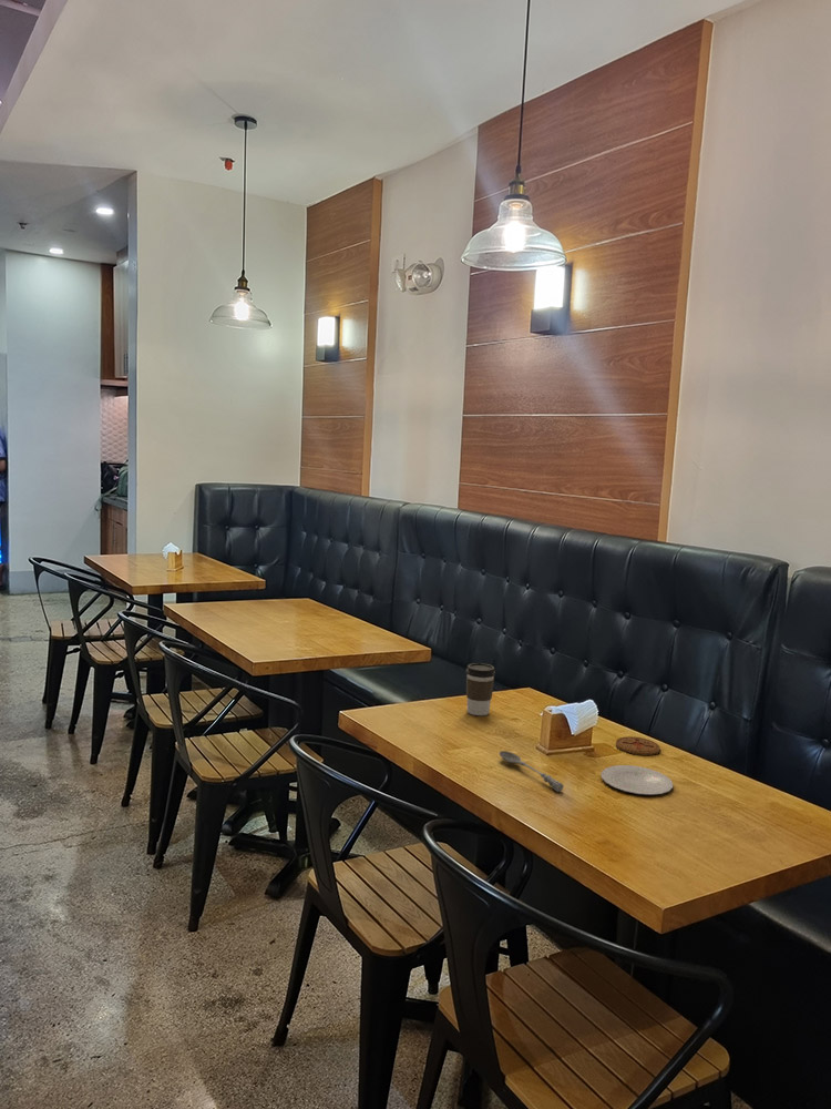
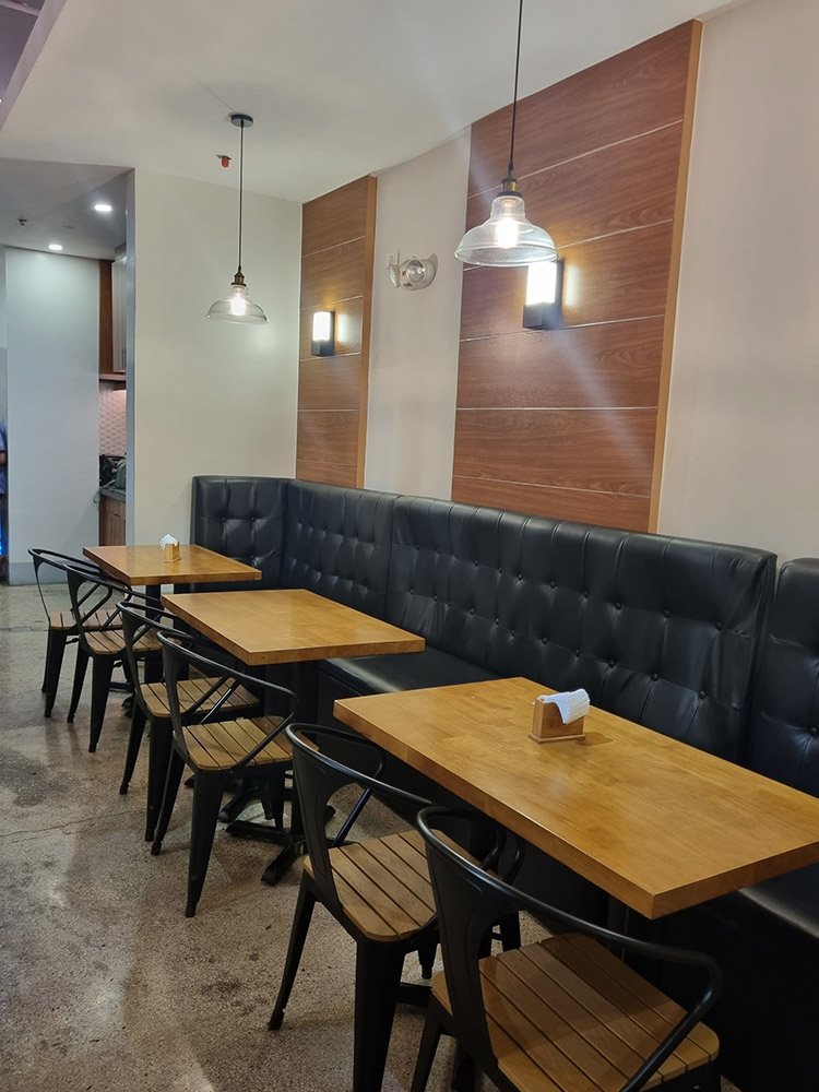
- coaster (637, 745)
- coffee cup (479, 689)
- plate (639, 766)
- soupspoon (530, 767)
